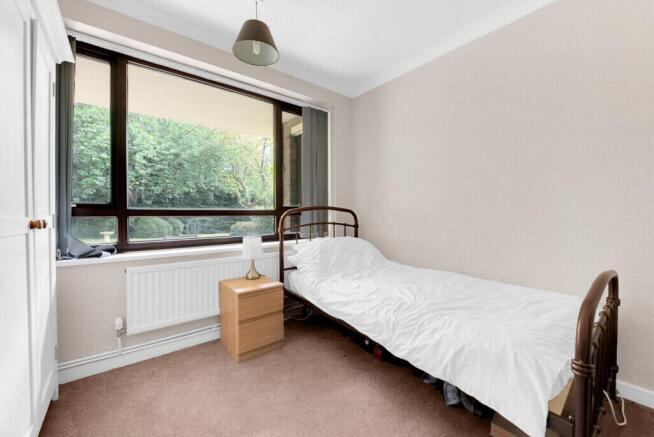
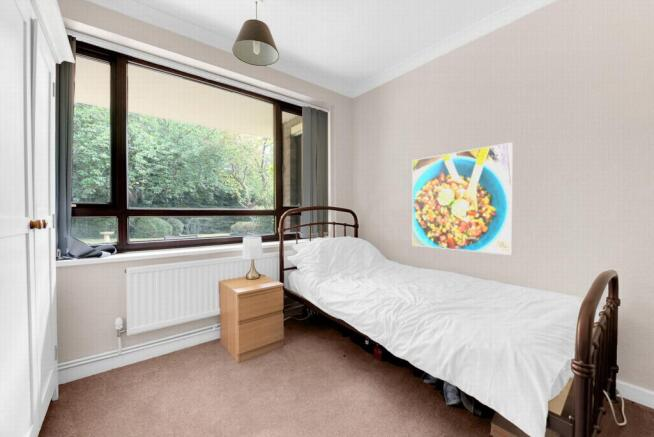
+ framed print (455, 201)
